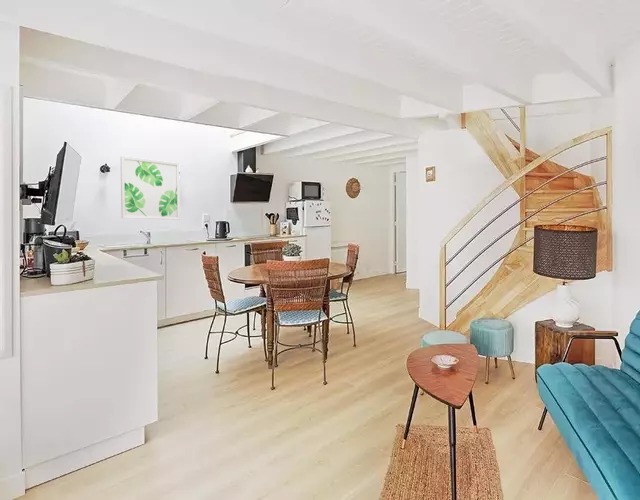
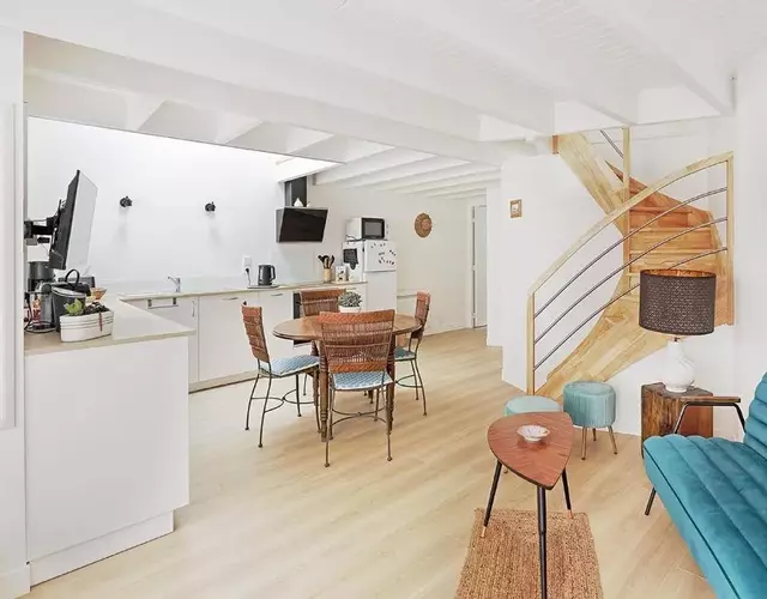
- wall art (151, 189)
